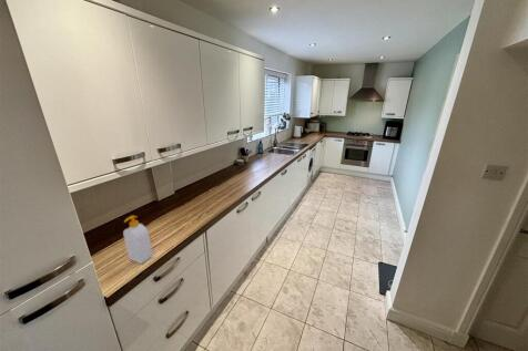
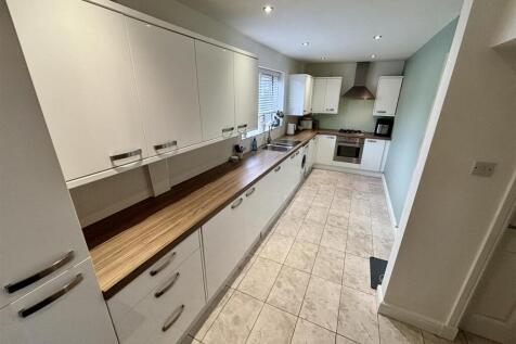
- soap bottle (135, 238)
